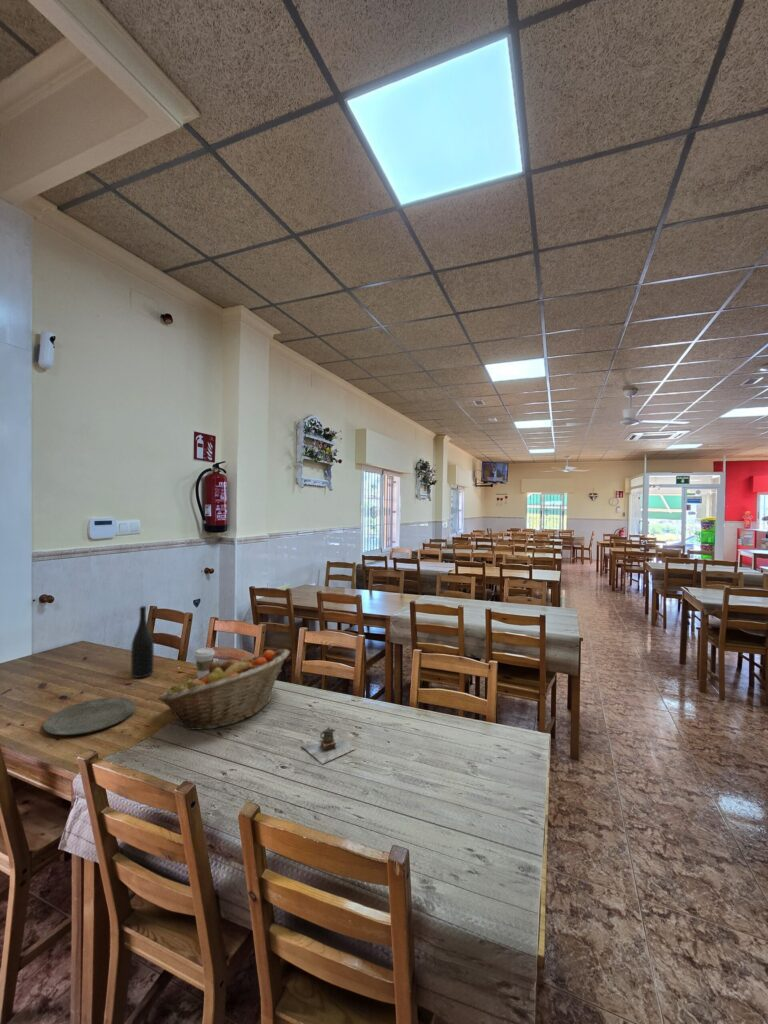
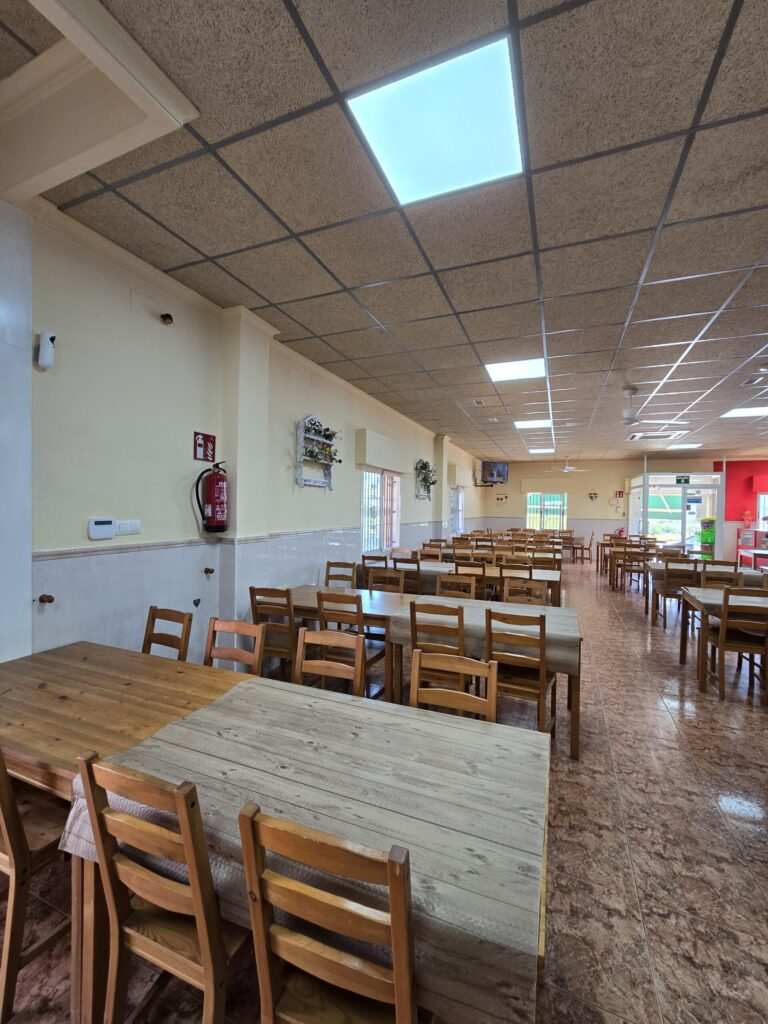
- teapot (328, 737)
- fruit basket (229, 682)
- wine bottle (142, 641)
- plate (91, 716)
- coffee cup (204, 662)
